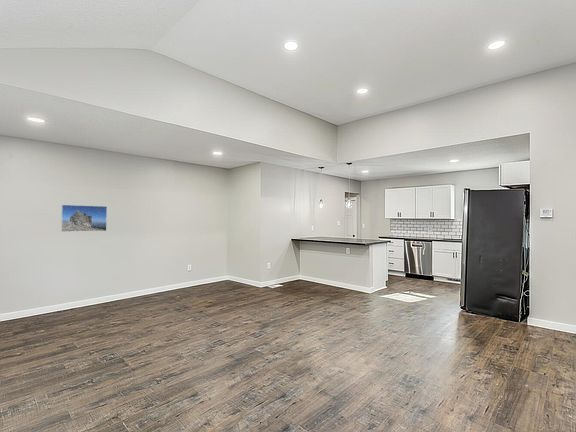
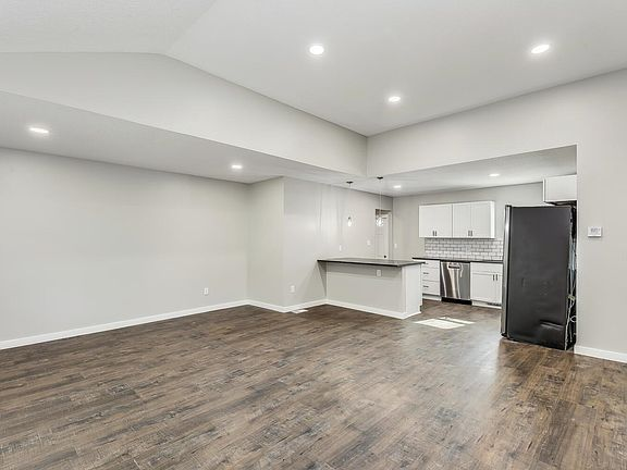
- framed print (85, 218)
